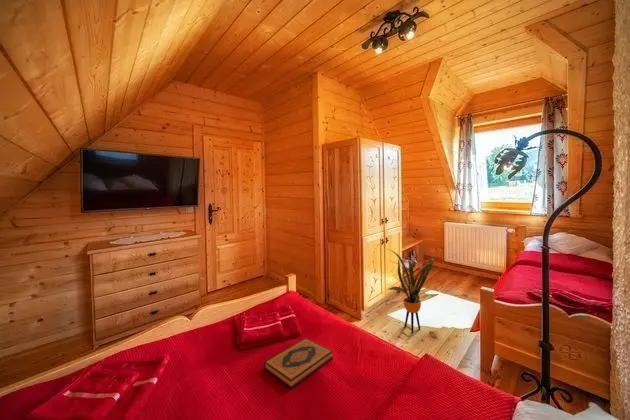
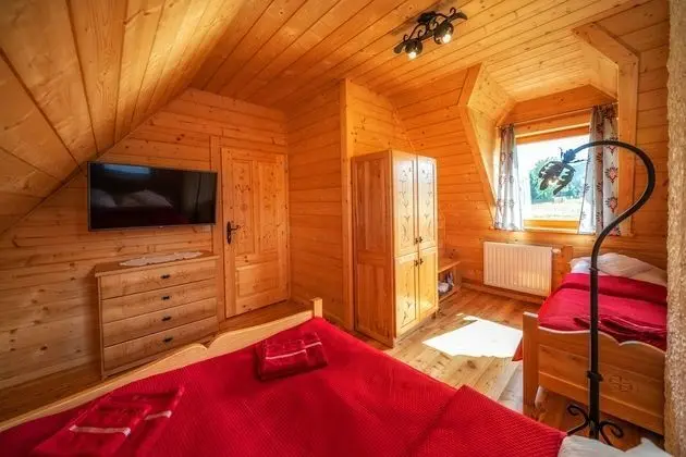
- house plant (411, 290)
- hardback book (299, 359)
